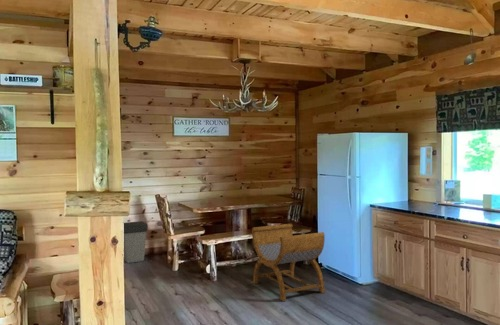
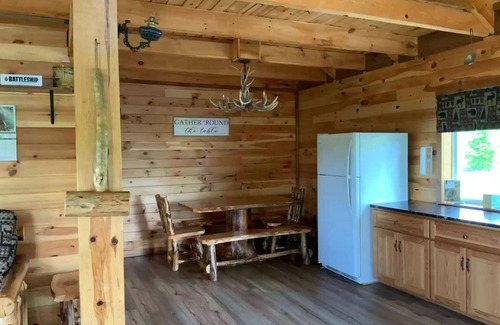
- stool (287, 258)
- trash can (132, 241)
